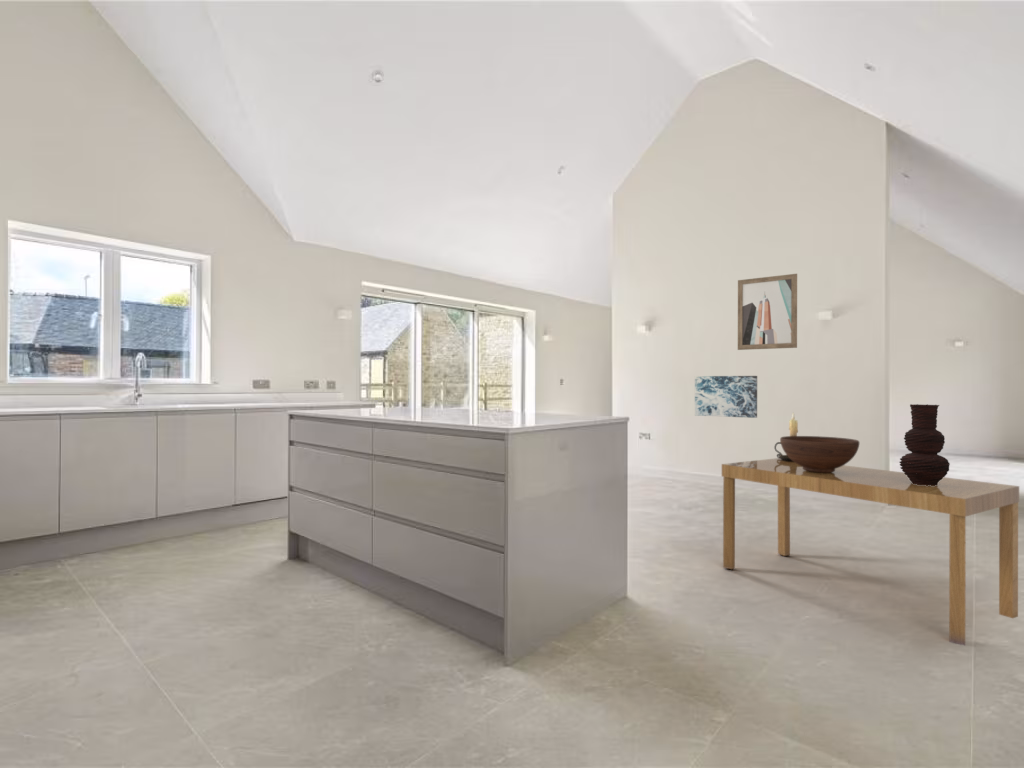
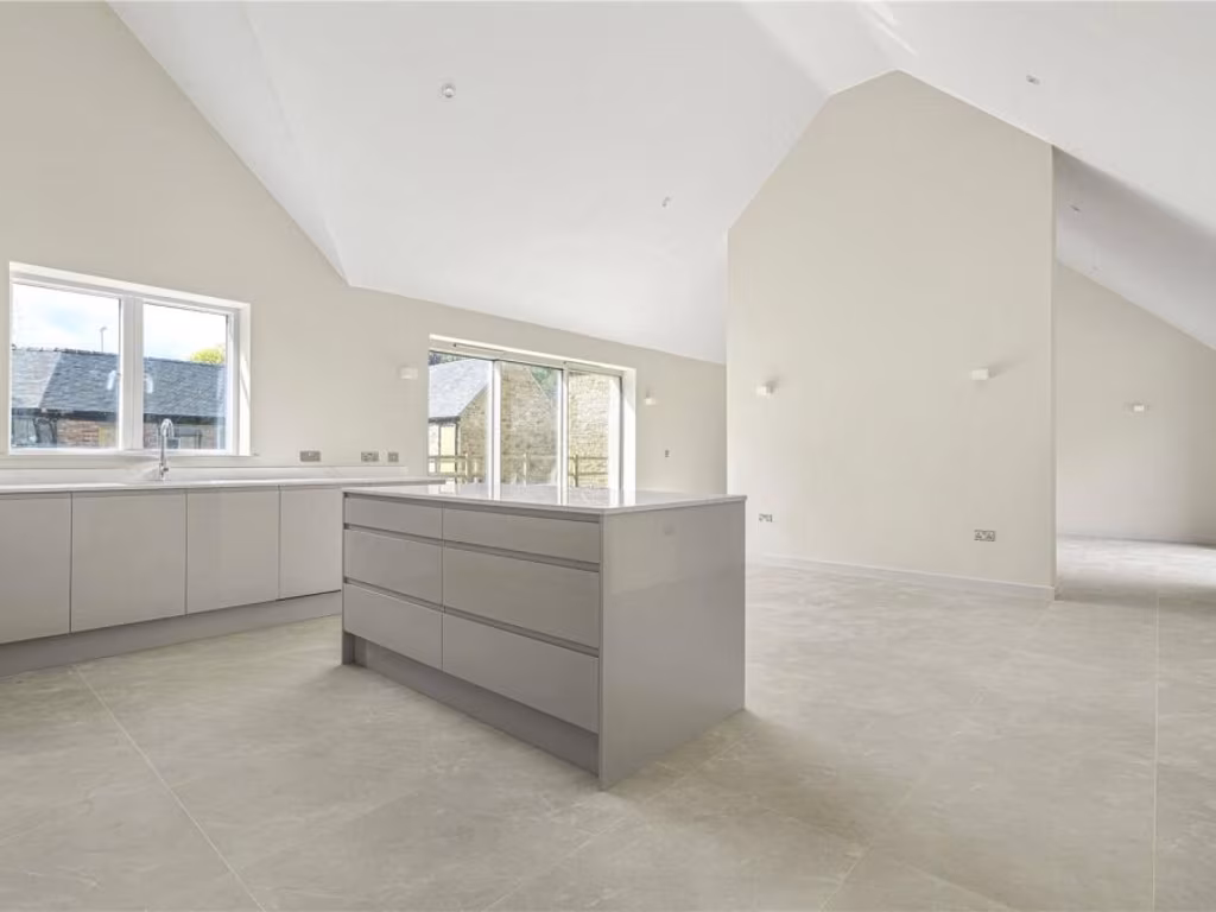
- fruit bowl (818, 454)
- wall art (725, 396)
- dining table (855, 498)
- wall art (766, 312)
- vase (923, 443)
- candle holder (790, 435)
